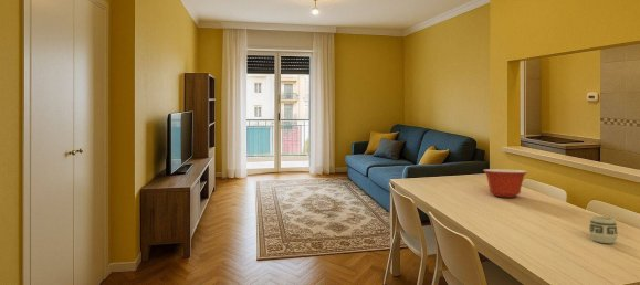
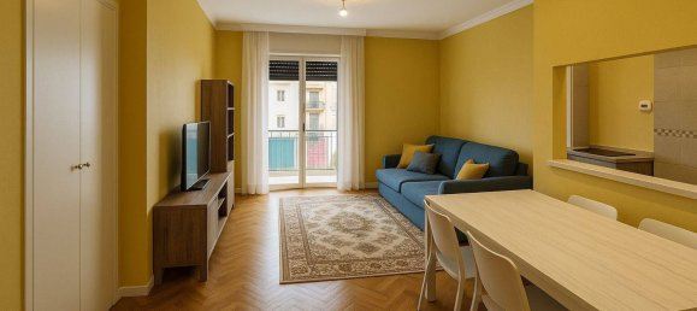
- mixing bowl (504, 182)
- cup (602, 229)
